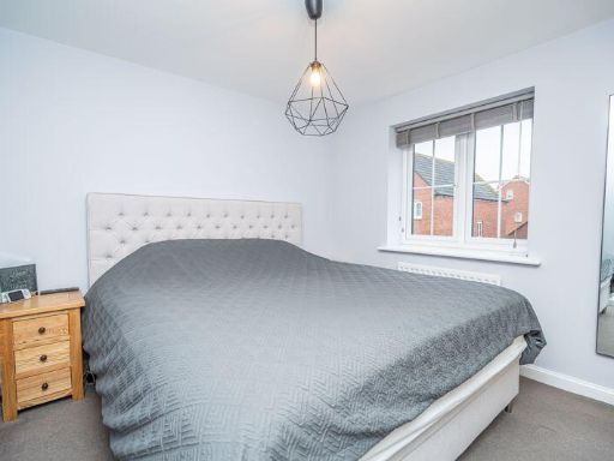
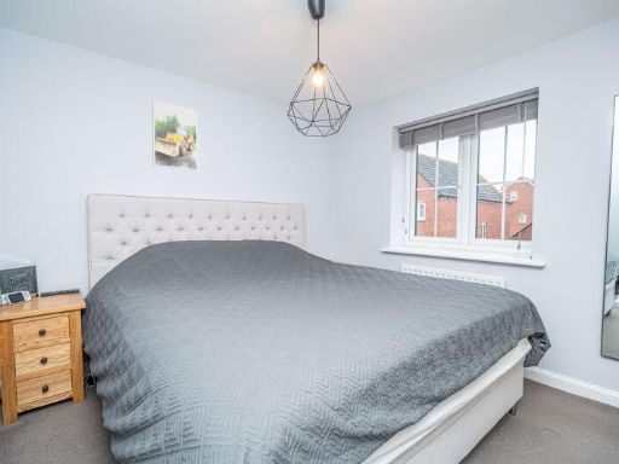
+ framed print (175, 137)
